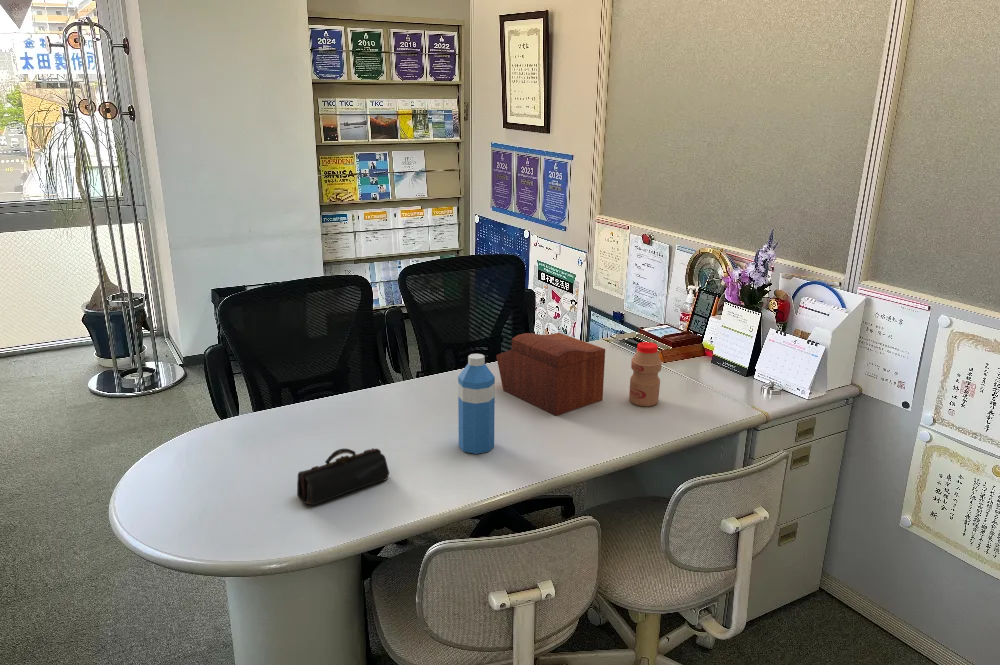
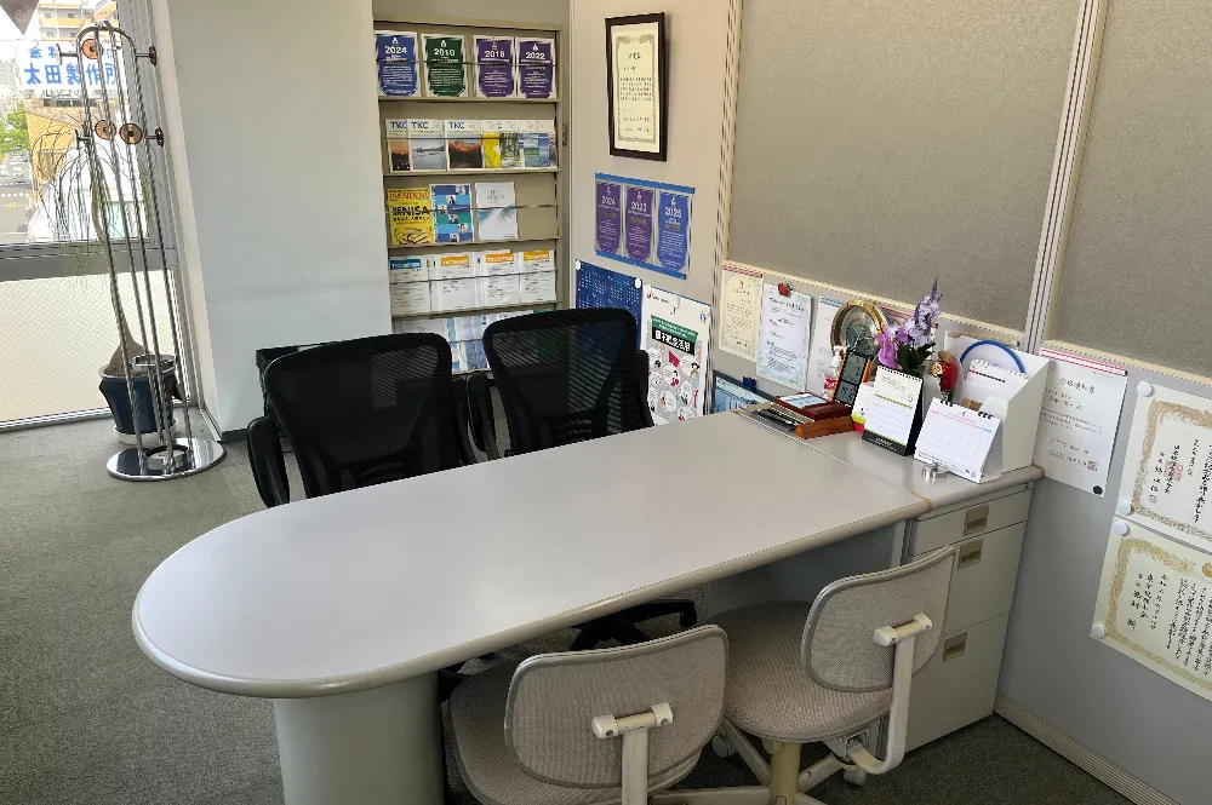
- sewing box (550, 364)
- bottle (645, 373)
- pencil case (343, 467)
- water bottle (476, 401)
